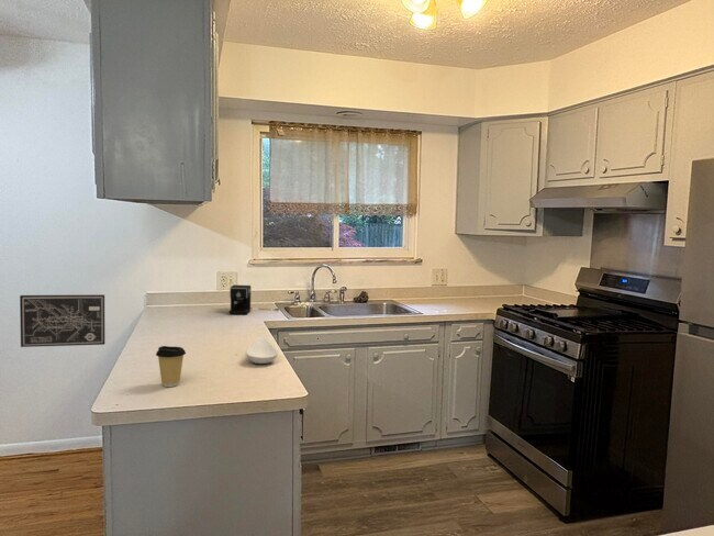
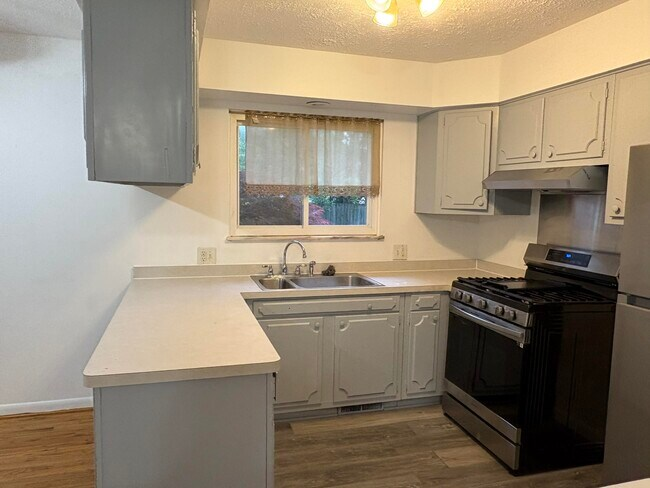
- coffee cup (170, 366)
- coffee maker (249, 299)
- spoon rest (260, 348)
- wall art (63, 320)
